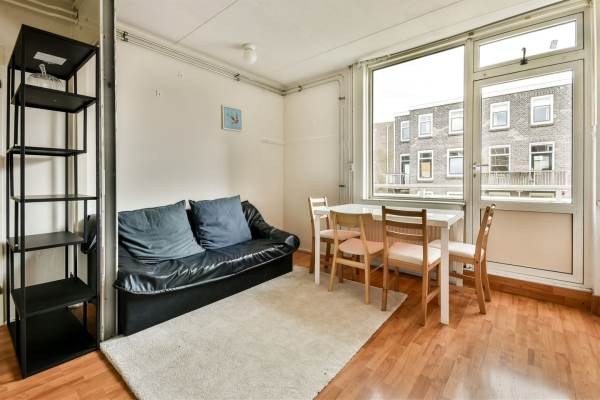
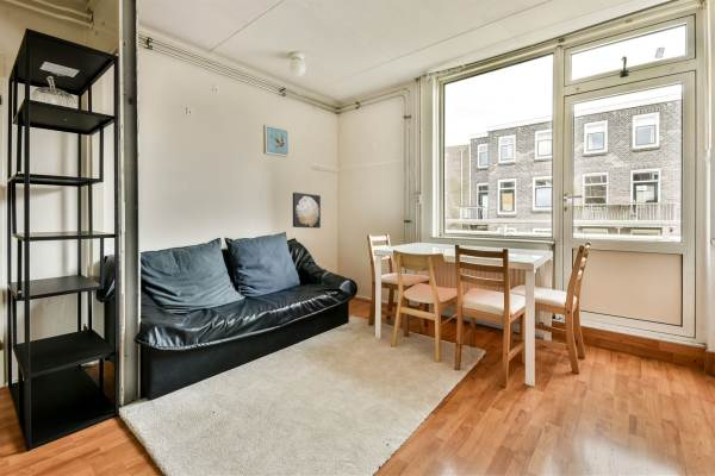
+ wall art (306, 211)
